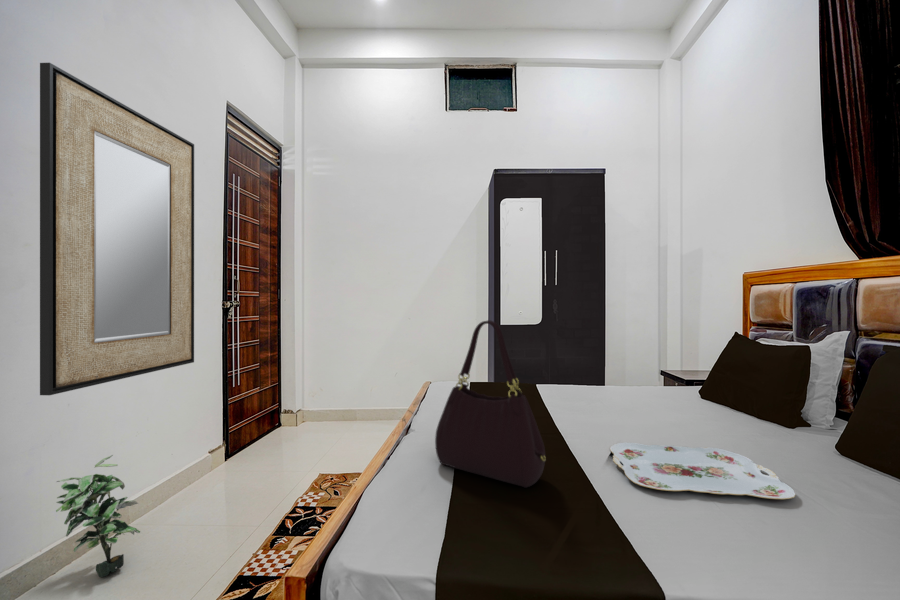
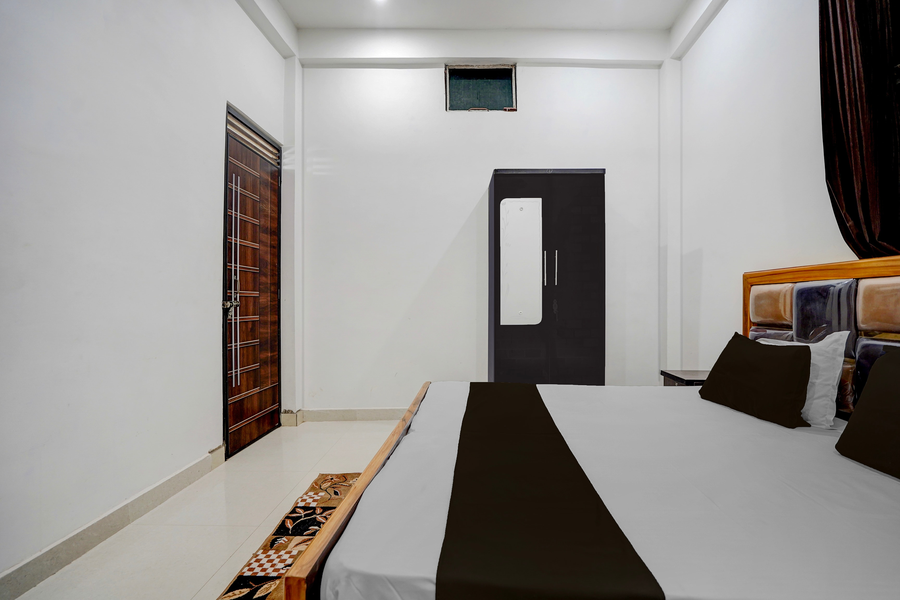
- potted plant (97, 519)
- home mirror (133, 243)
- serving tray (690, 468)
- handbag (487, 396)
